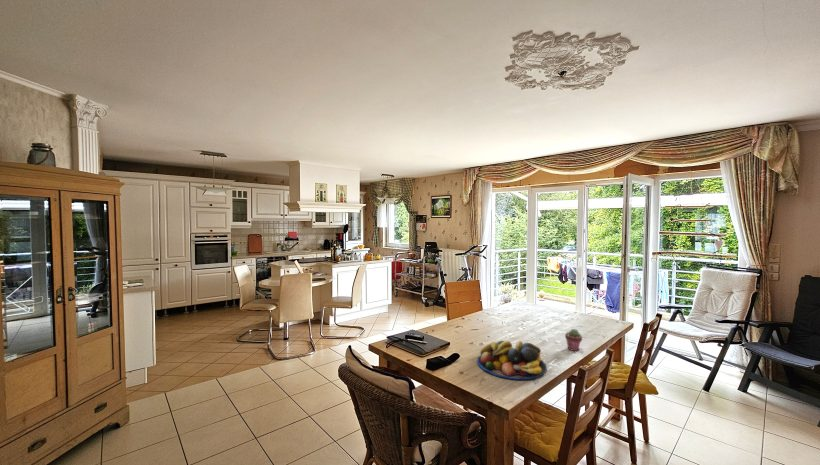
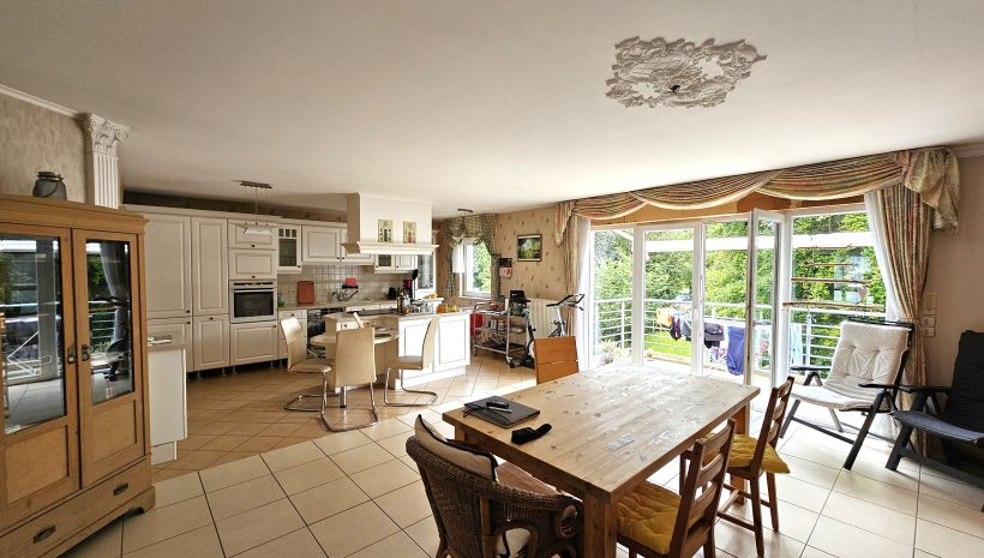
- potted succulent (573, 339)
- fruit bowl (510, 352)
